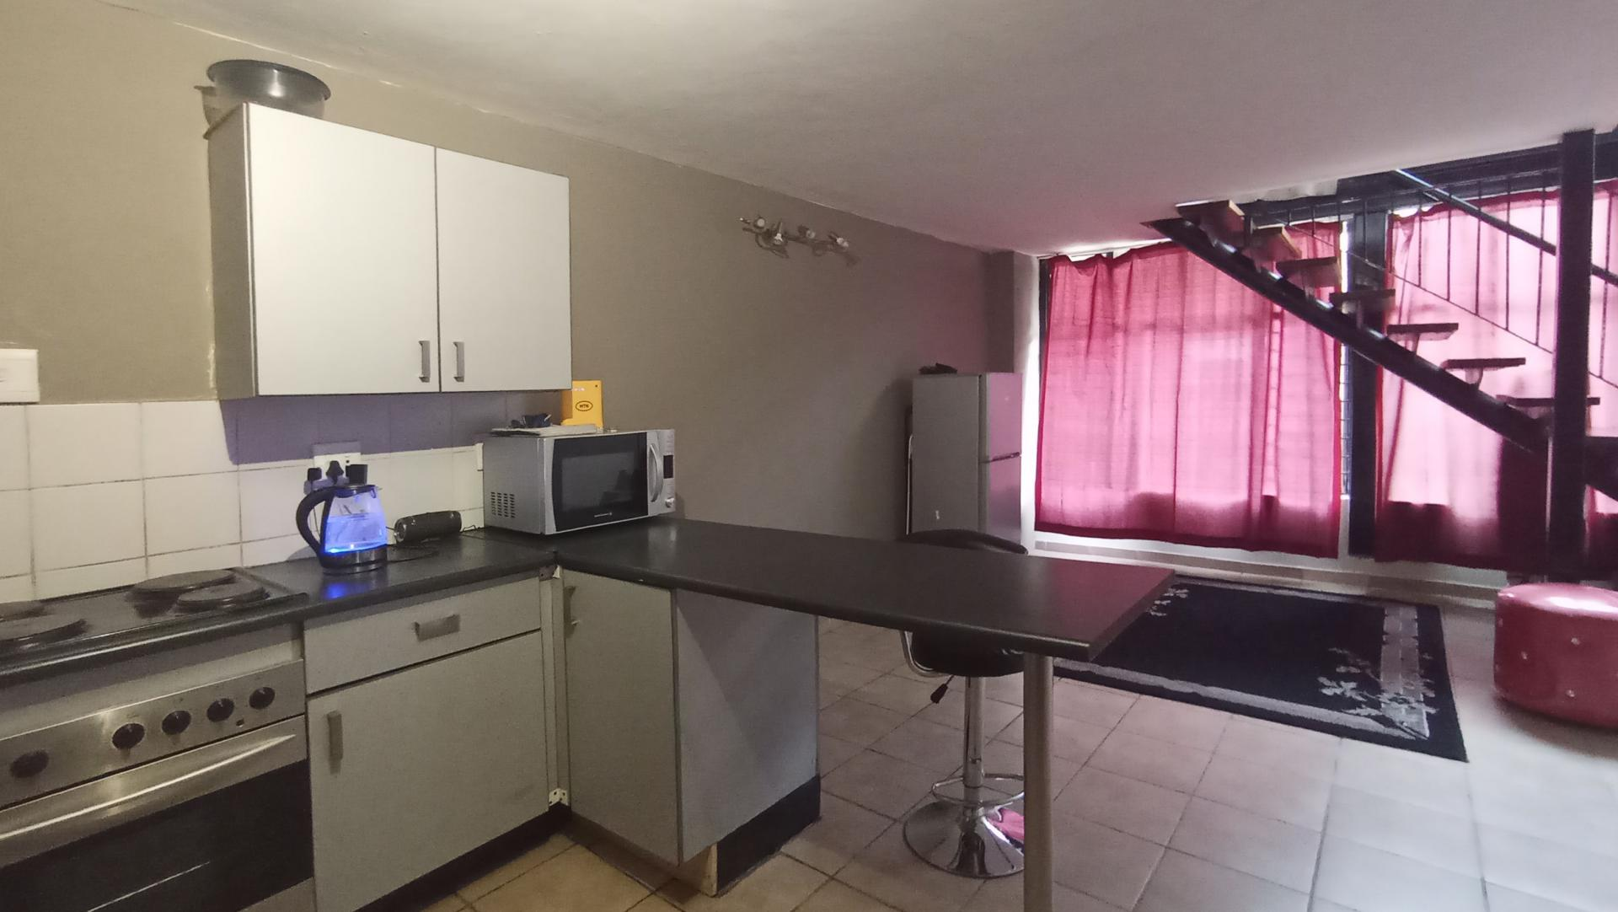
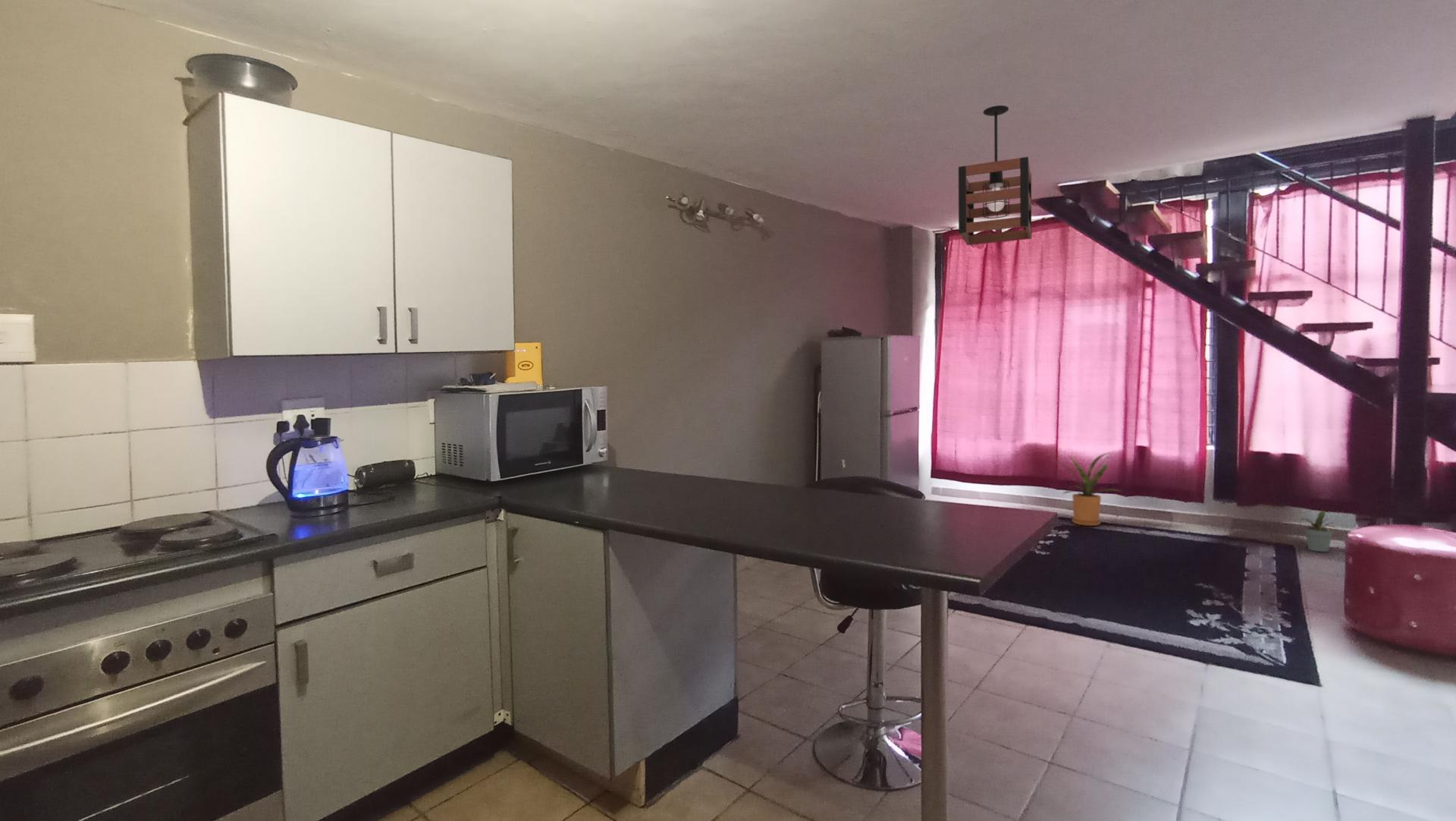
+ house plant (1085, 486)
+ potted plant (1316, 530)
+ pendant light (996, 173)
